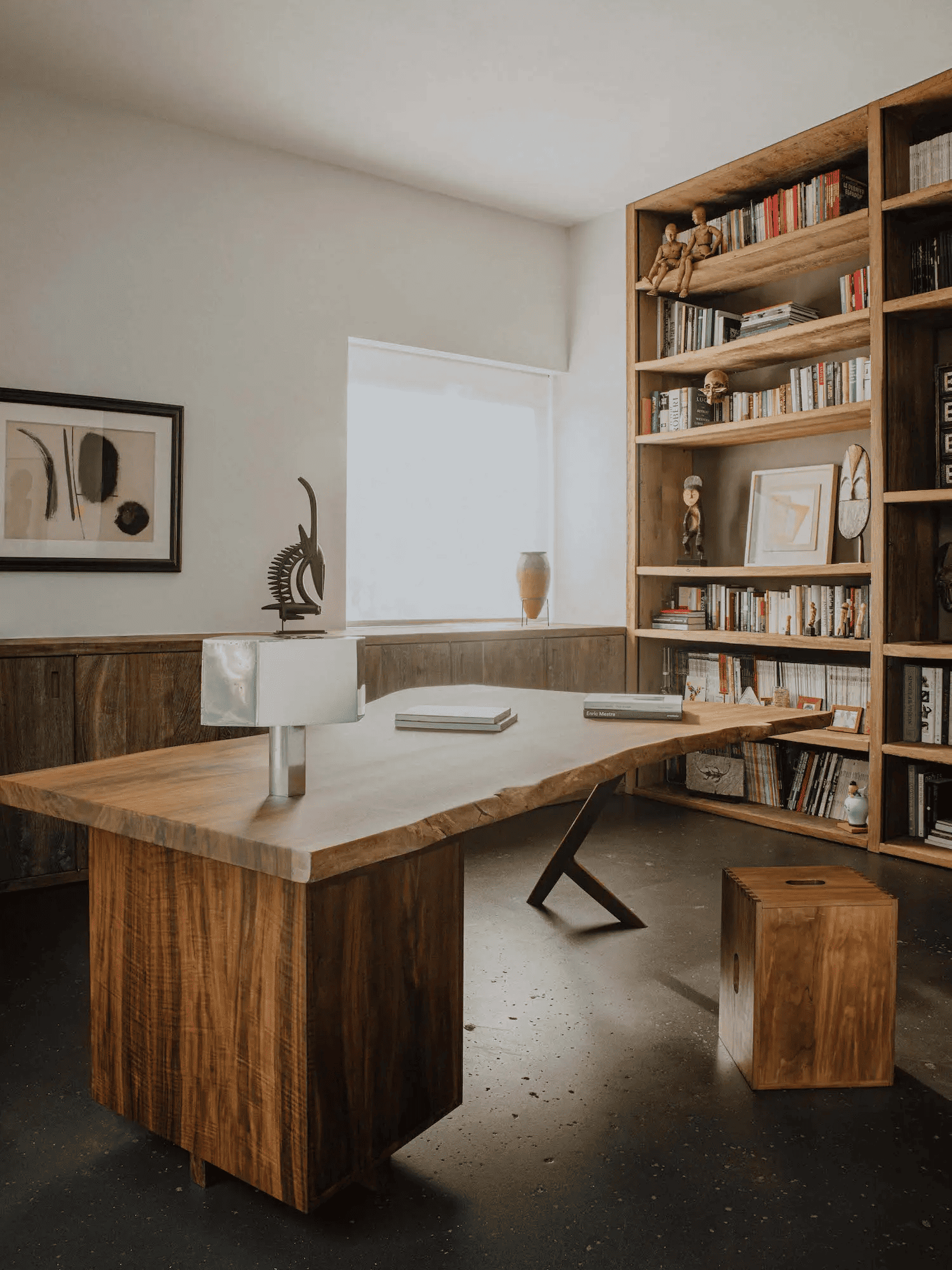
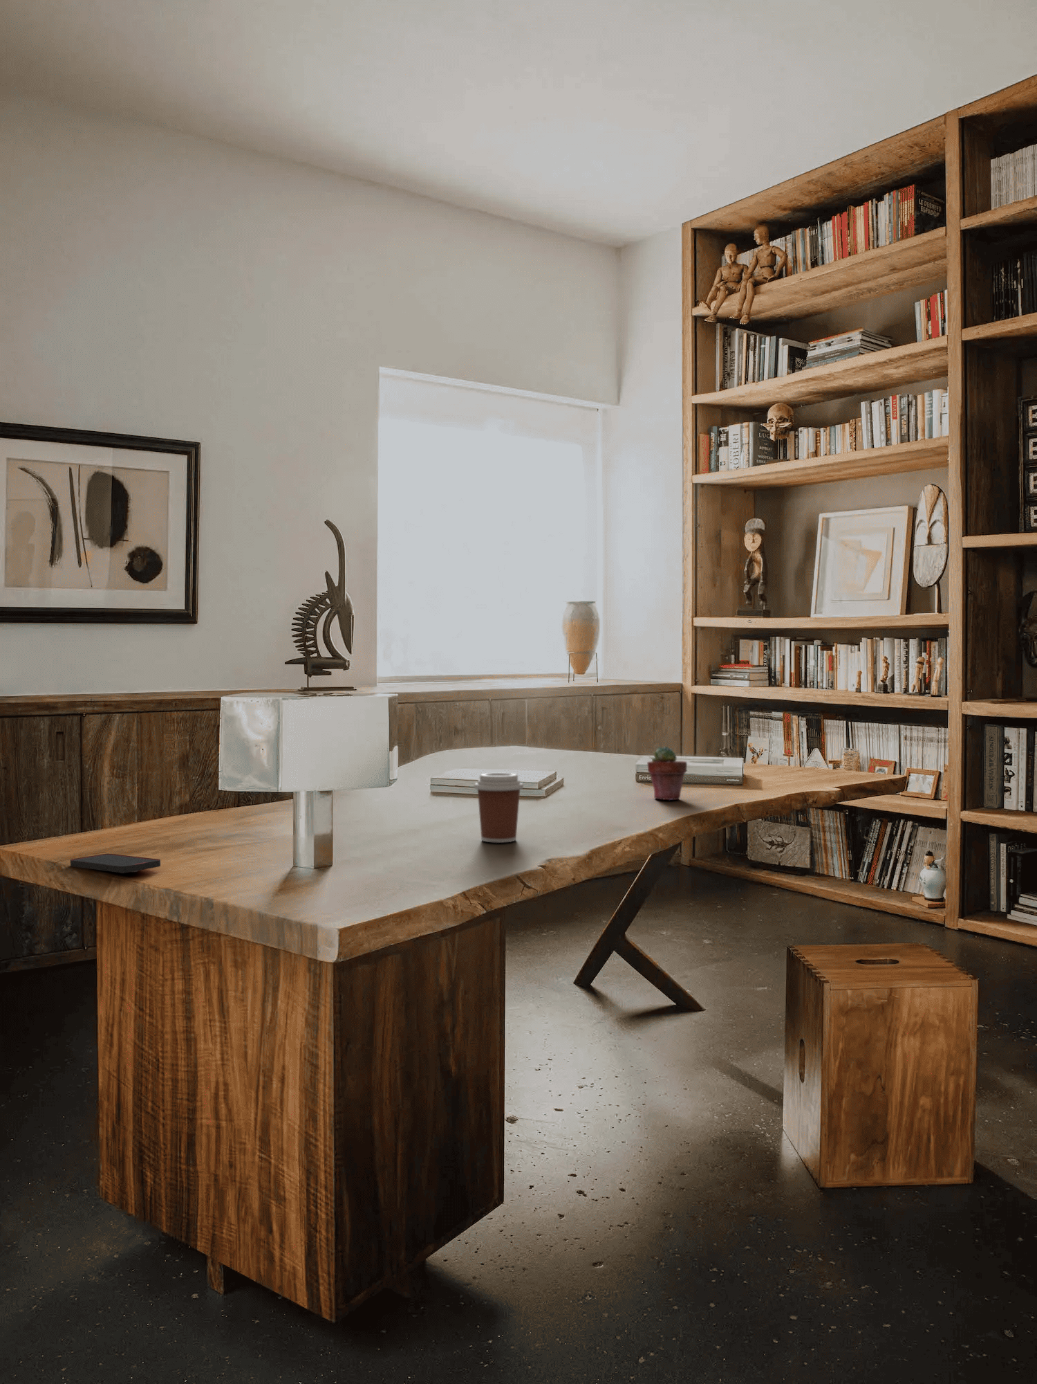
+ coffee cup (499, 806)
+ smartphone (114, 862)
+ potted succulent (667, 773)
